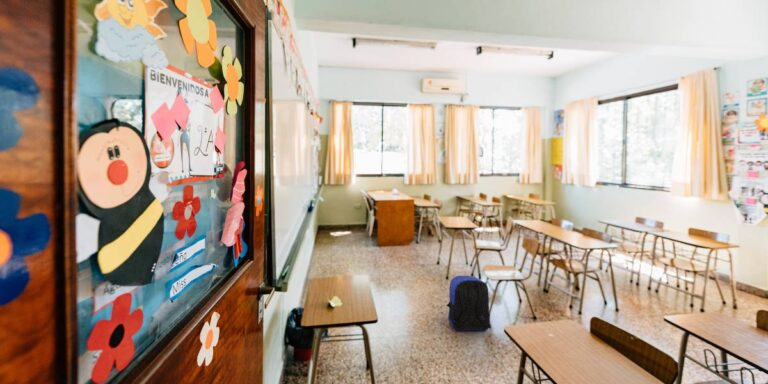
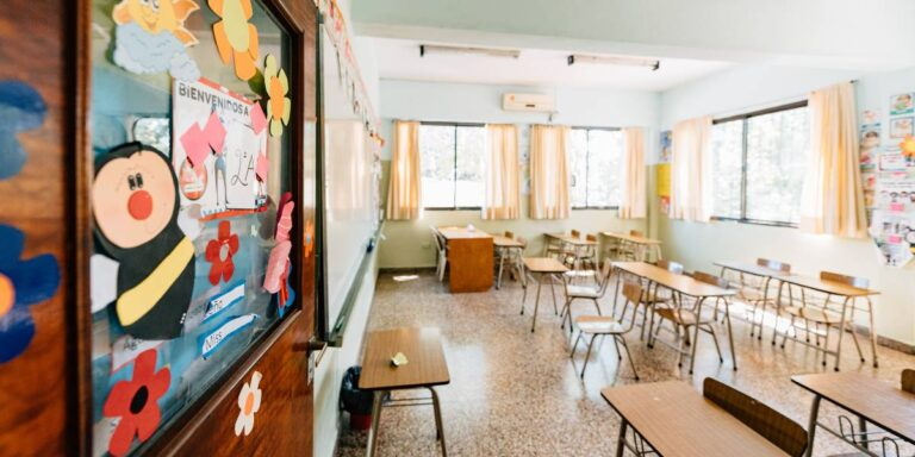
- backpack (465, 299)
